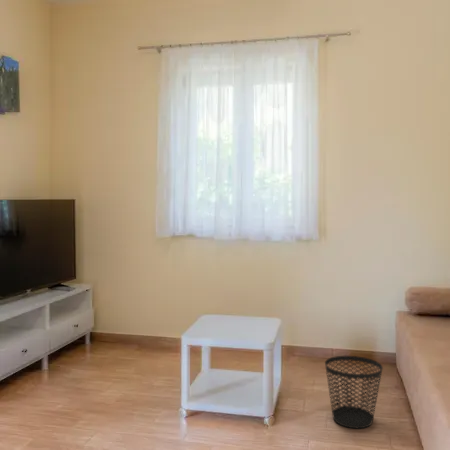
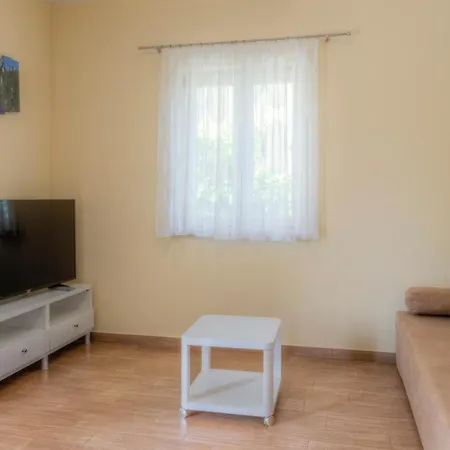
- wastebasket (353, 391)
